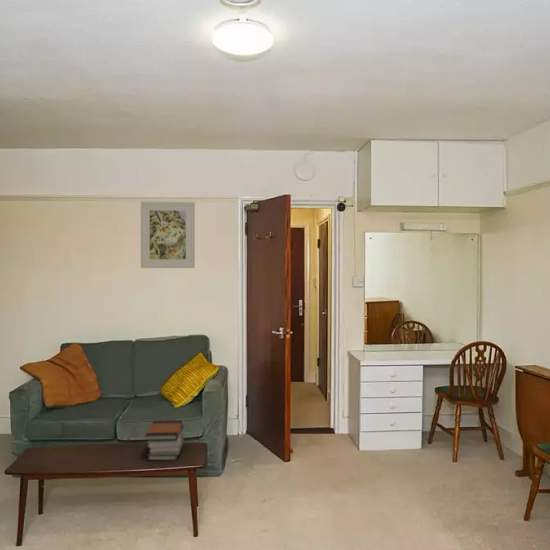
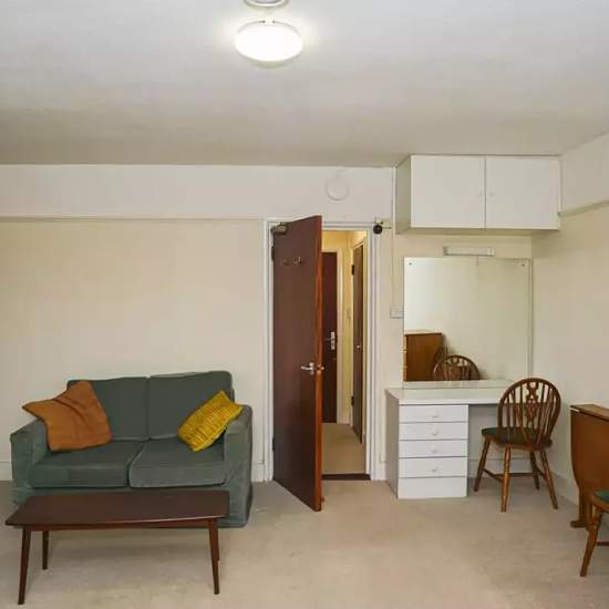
- book stack (165, 439)
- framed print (167, 235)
